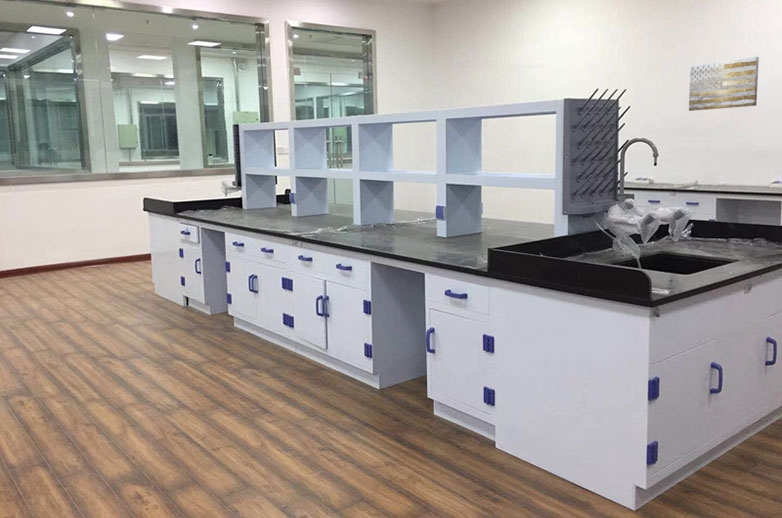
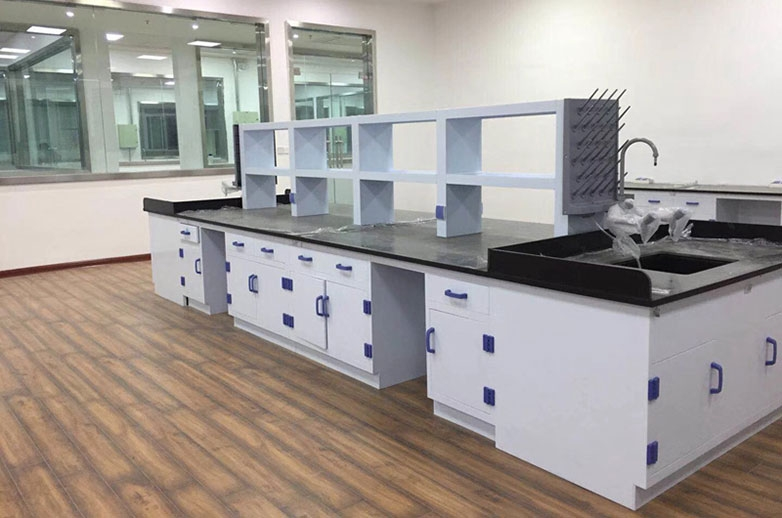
- wall art (722, 85)
